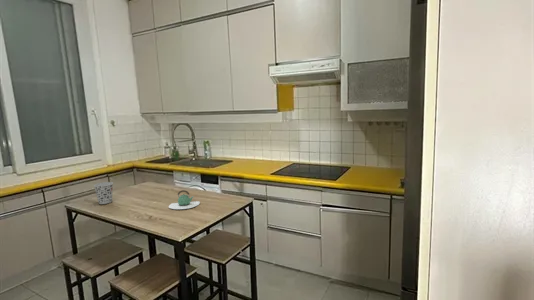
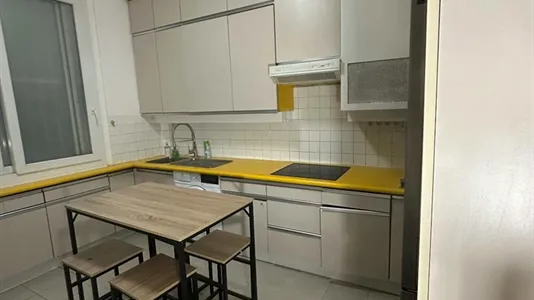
- cup (104, 193)
- teapot (183, 197)
